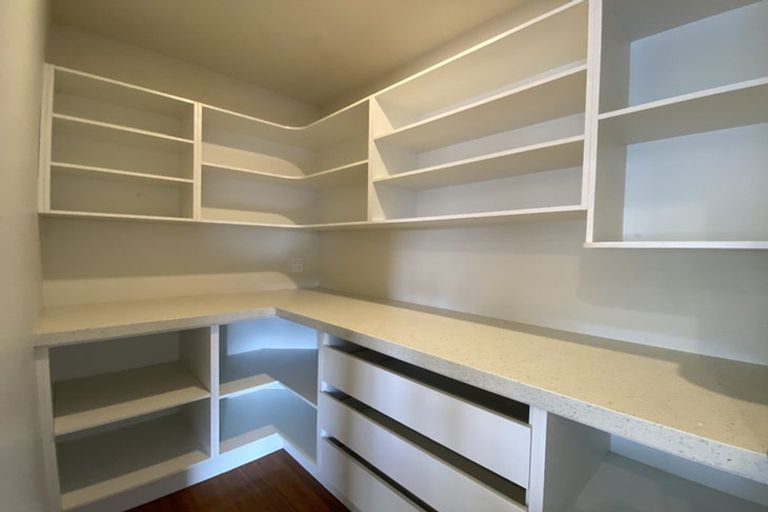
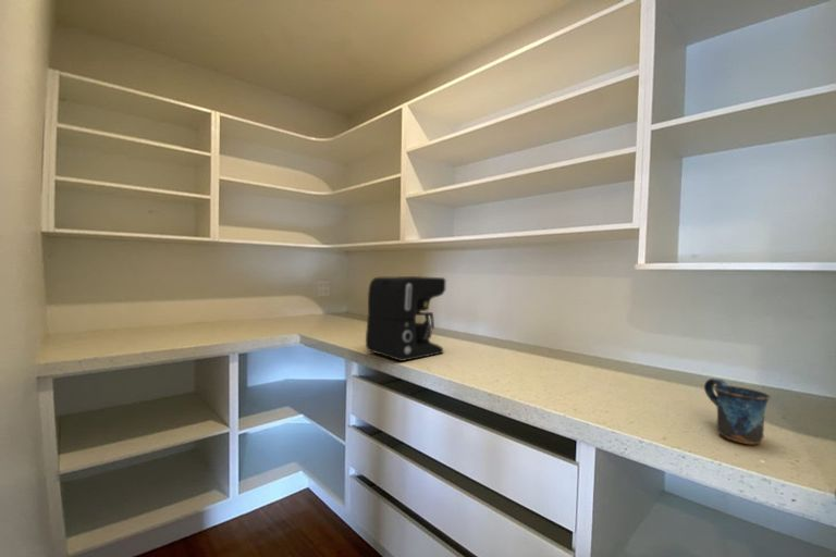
+ coffee maker (409, 314)
+ mug (736, 410)
